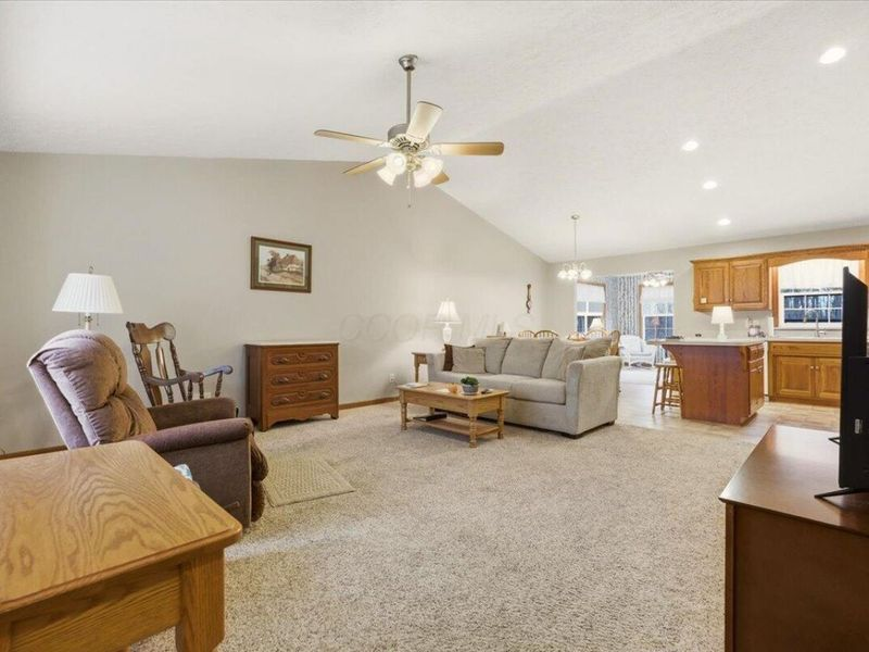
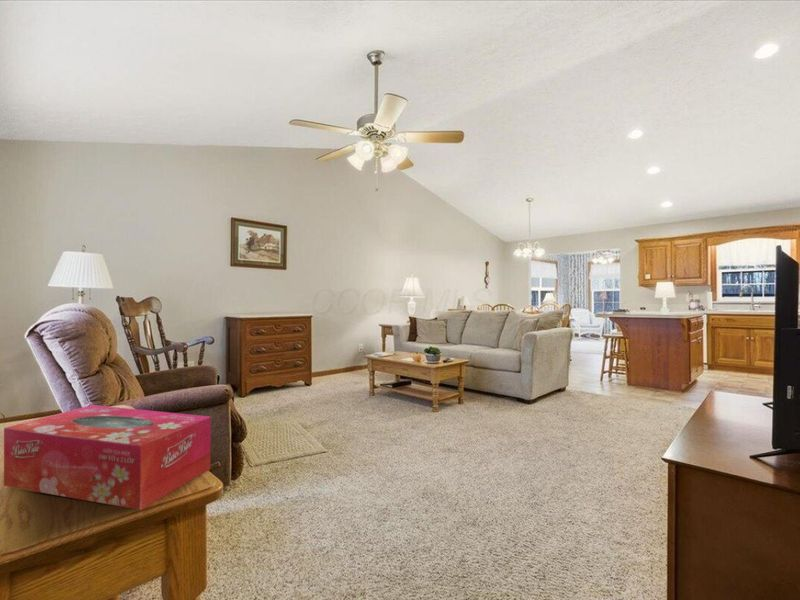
+ tissue box (112, 449)
